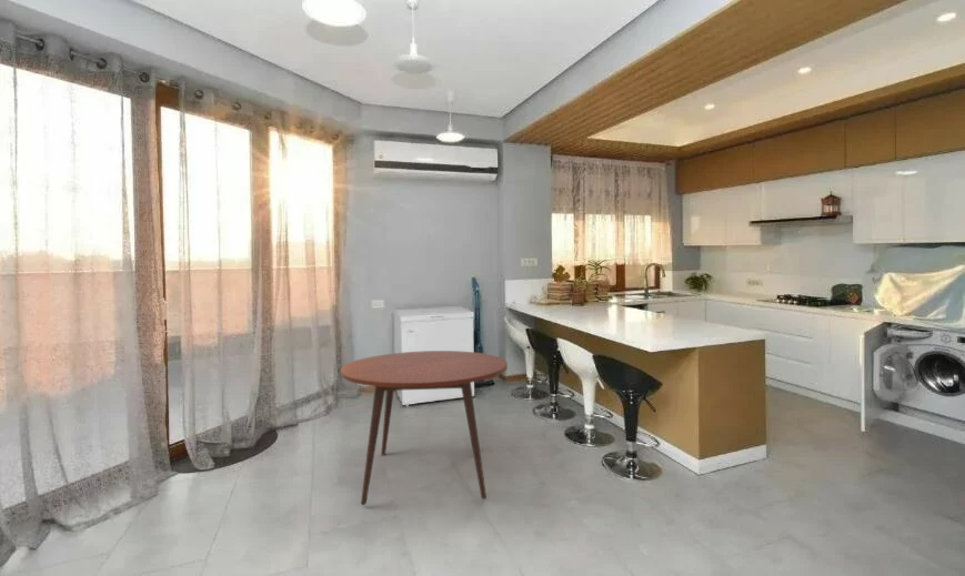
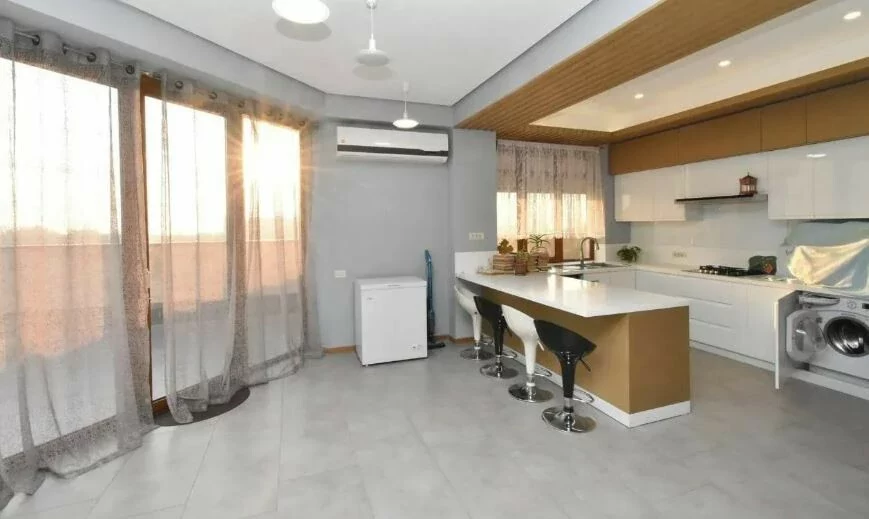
- dining table (426, 388)
